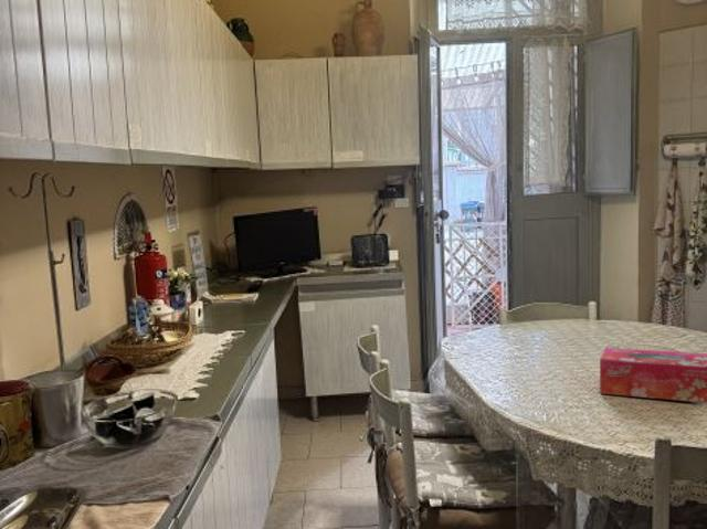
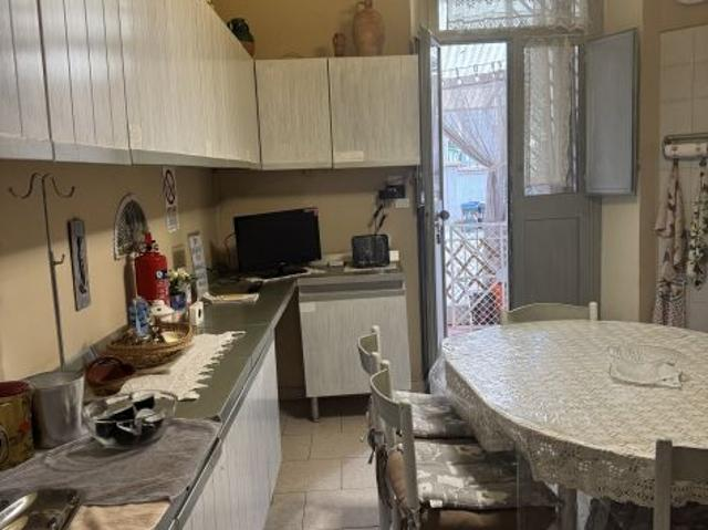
- tissue box (656, 373)
